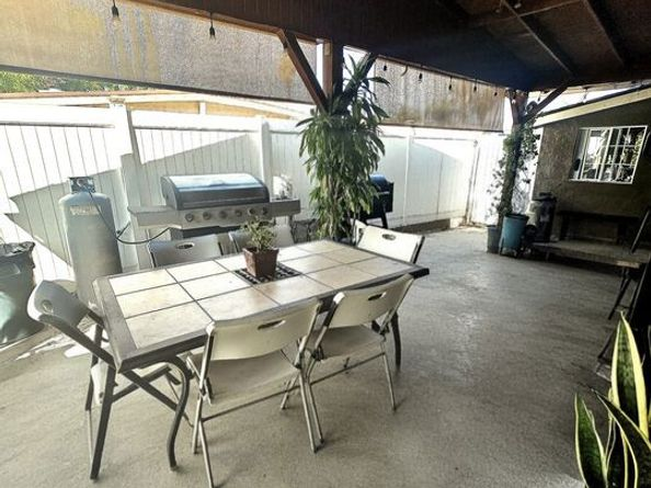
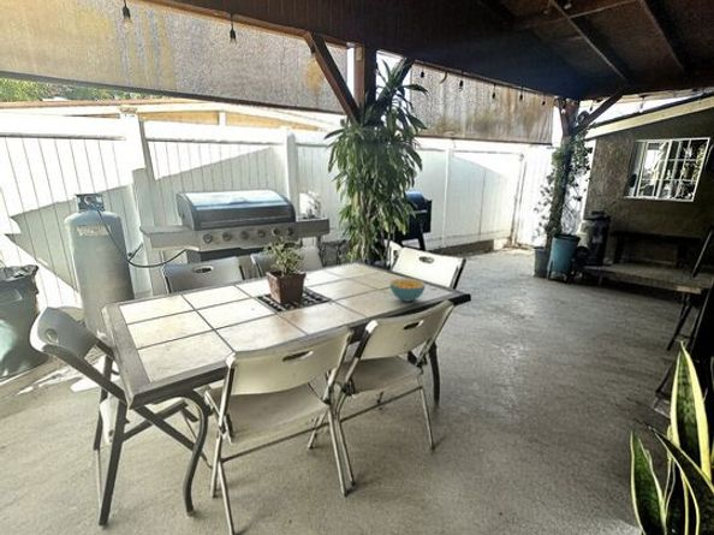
+ cereal bowl (406, 291)
